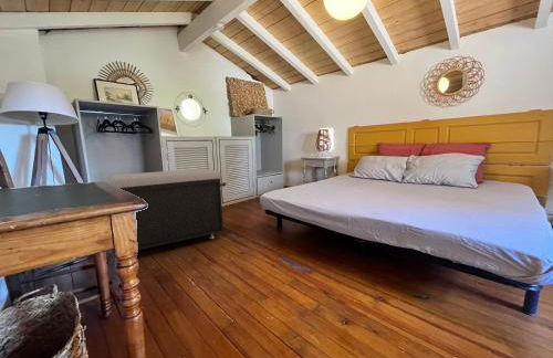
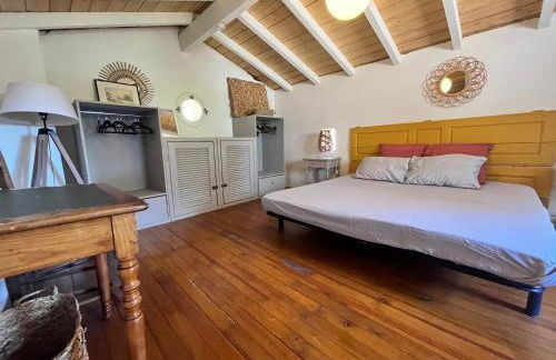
- storage bench (169, 207)
